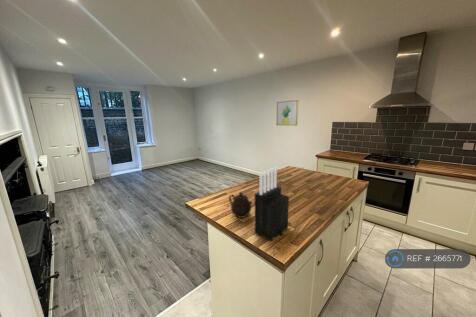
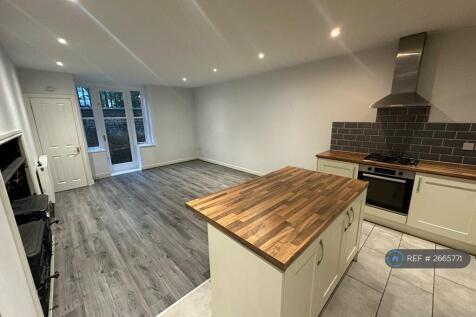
- teapot (240, 203)
- wall art (286, 113)
- knife block (273, 202)
